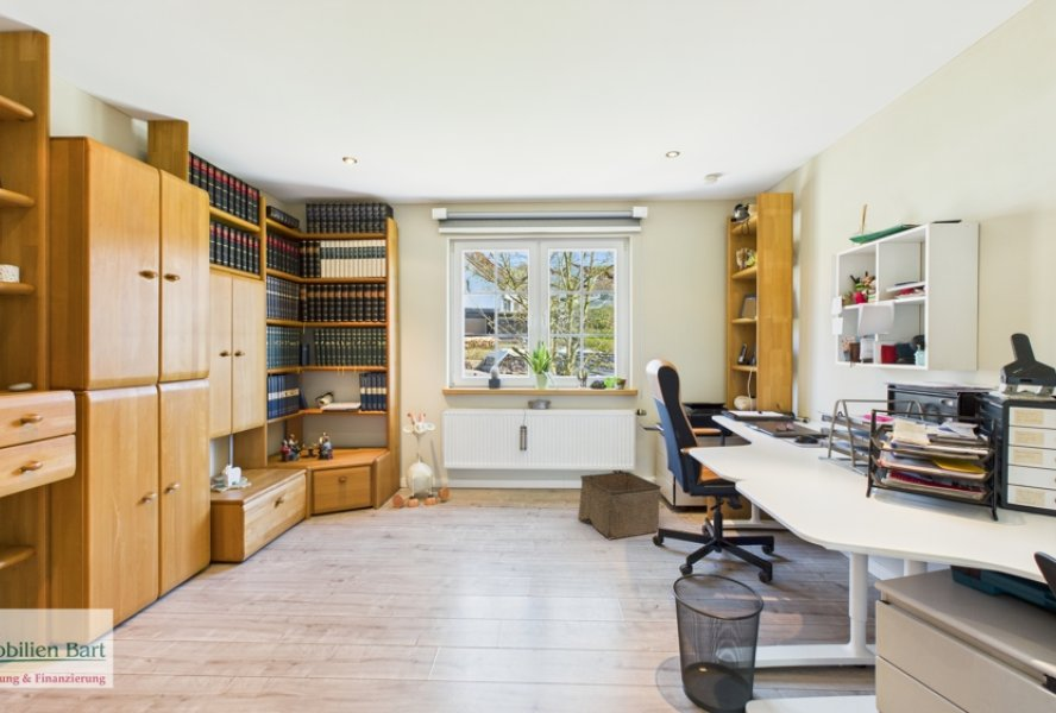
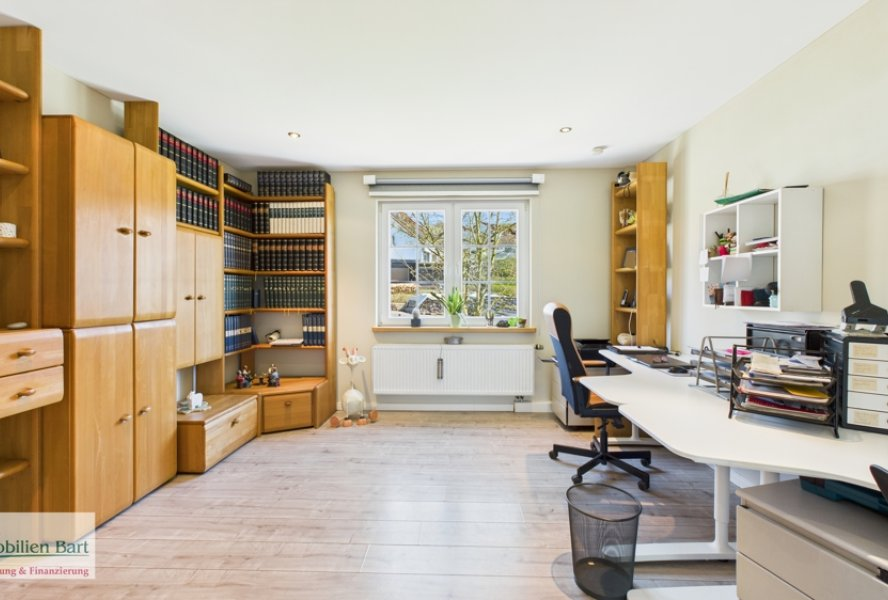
- storage bin (617, 503)
